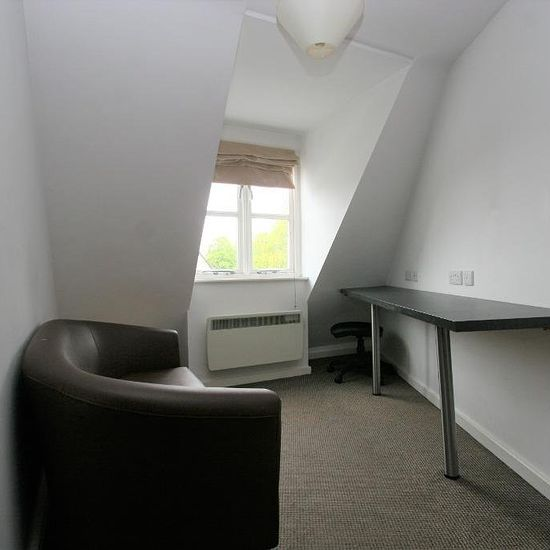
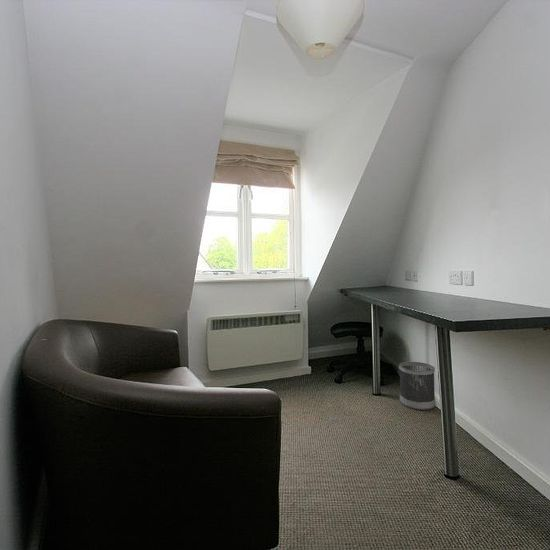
+ wastebasket (416, 384)
